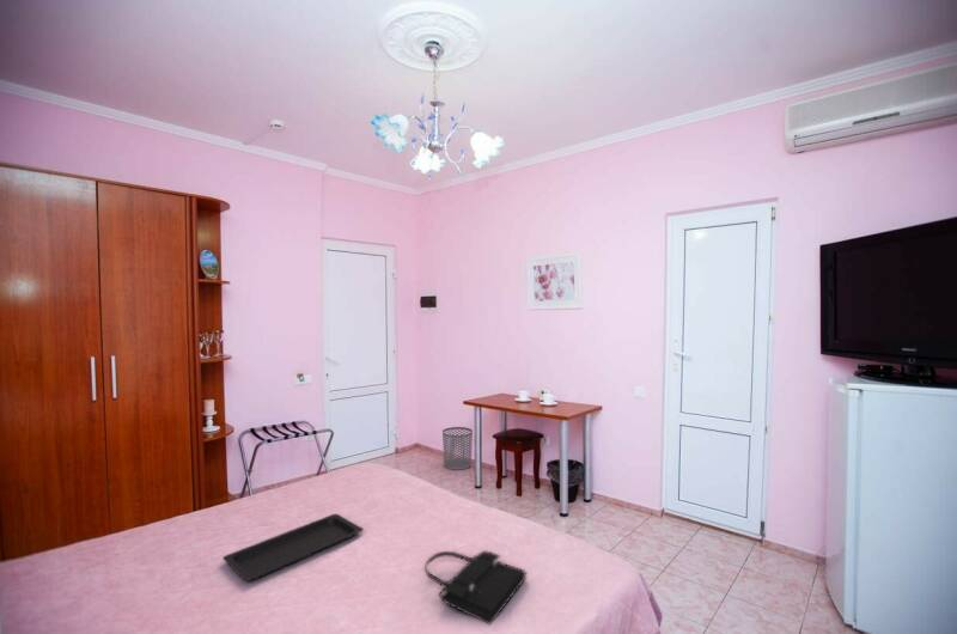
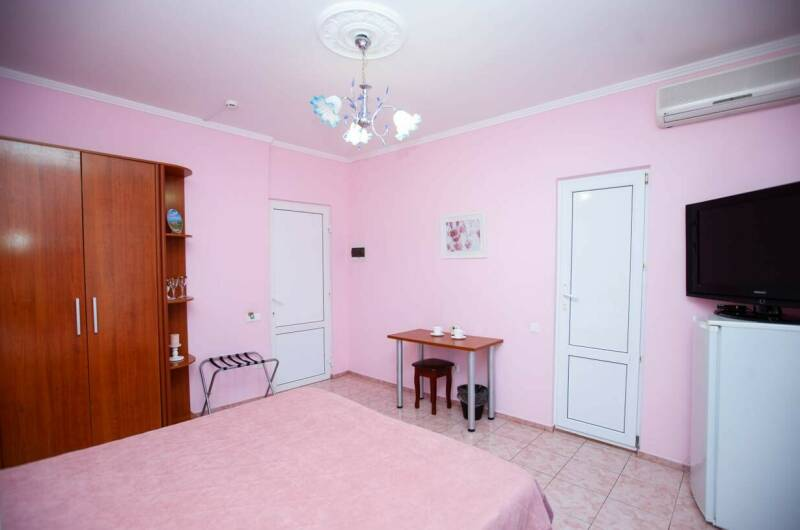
- handbag (468, 577)
- serving tray (297, 544)
- waste bin (457, 447)
